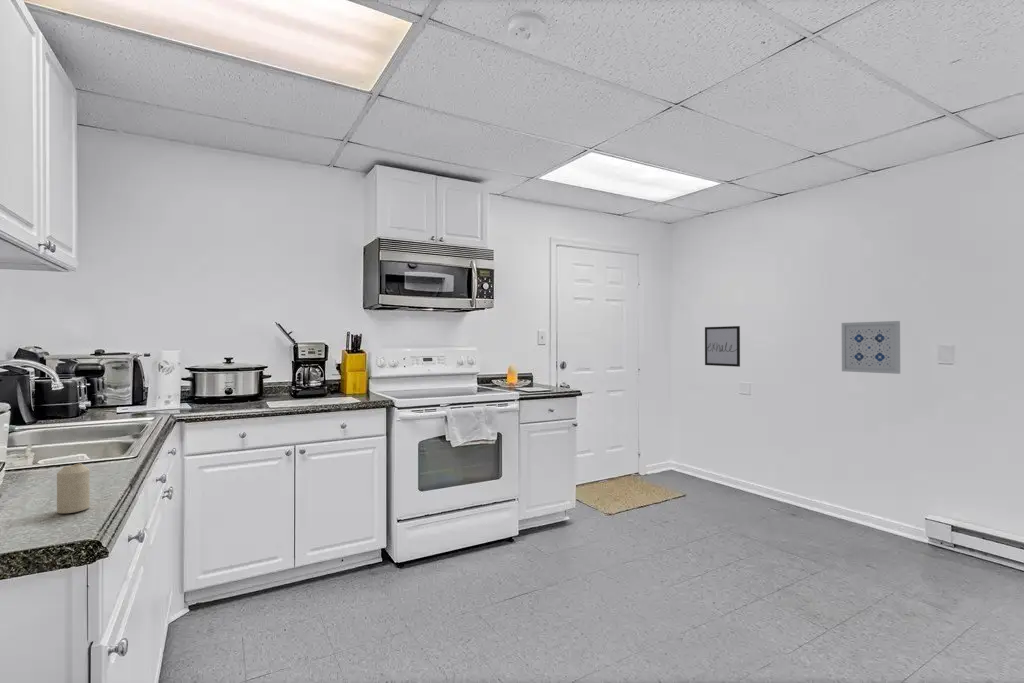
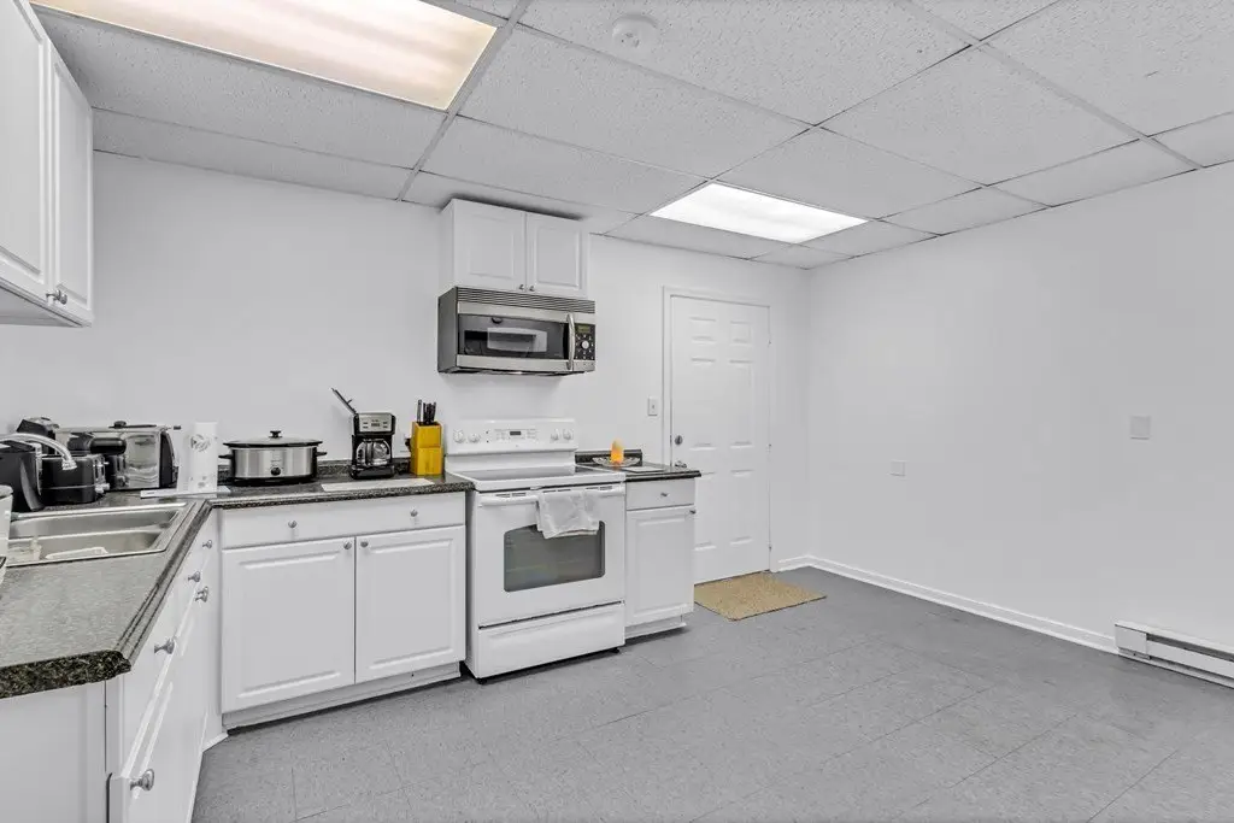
- wall art (721, 346)
- candle (73, 487)
- wall art (869, 347)
